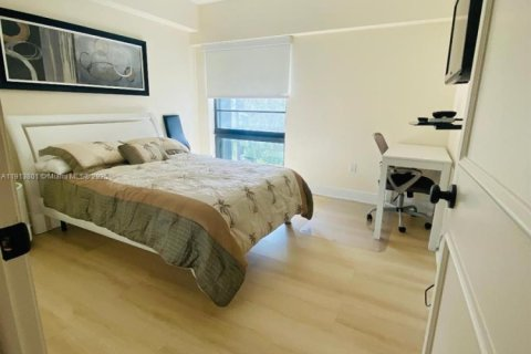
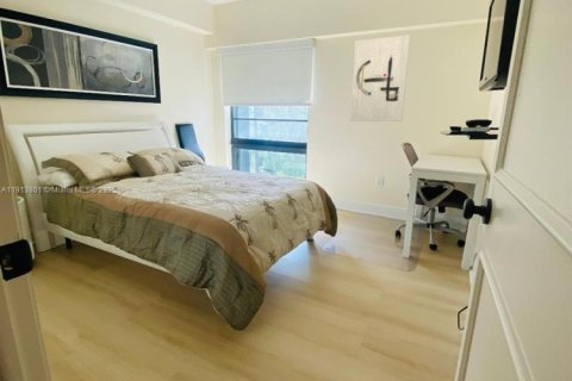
+ wall art (378, 80)
